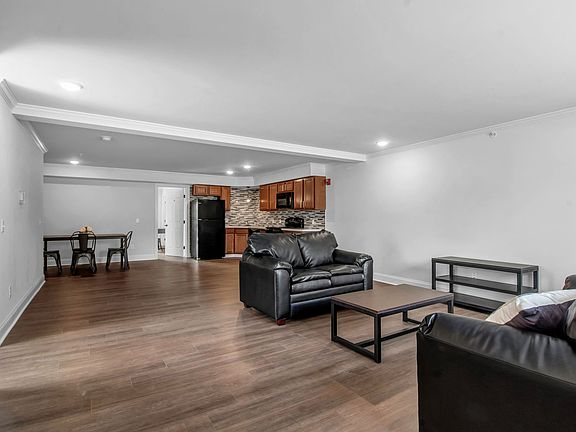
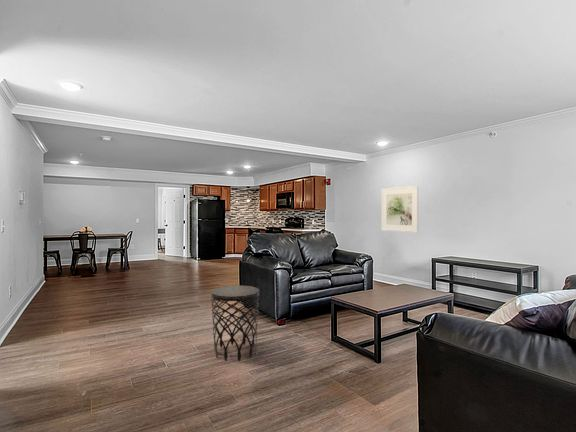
+ side table (234, 321)
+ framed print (398, 209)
